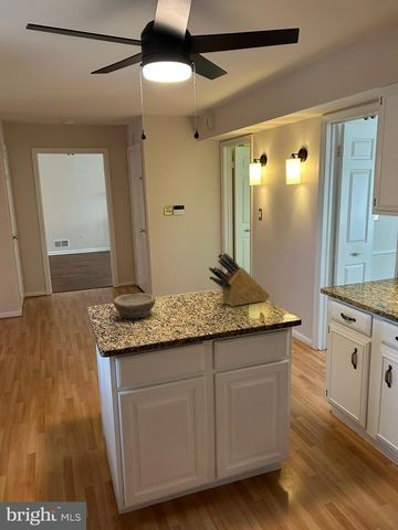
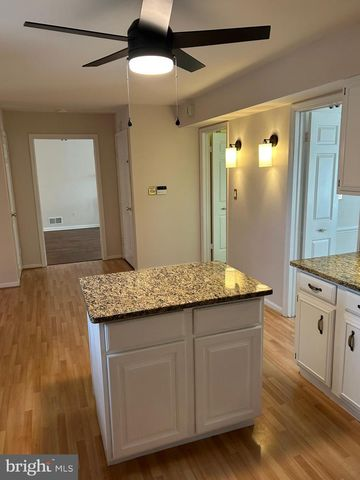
- bowl (135, 307)
- knife block (239, 276)
